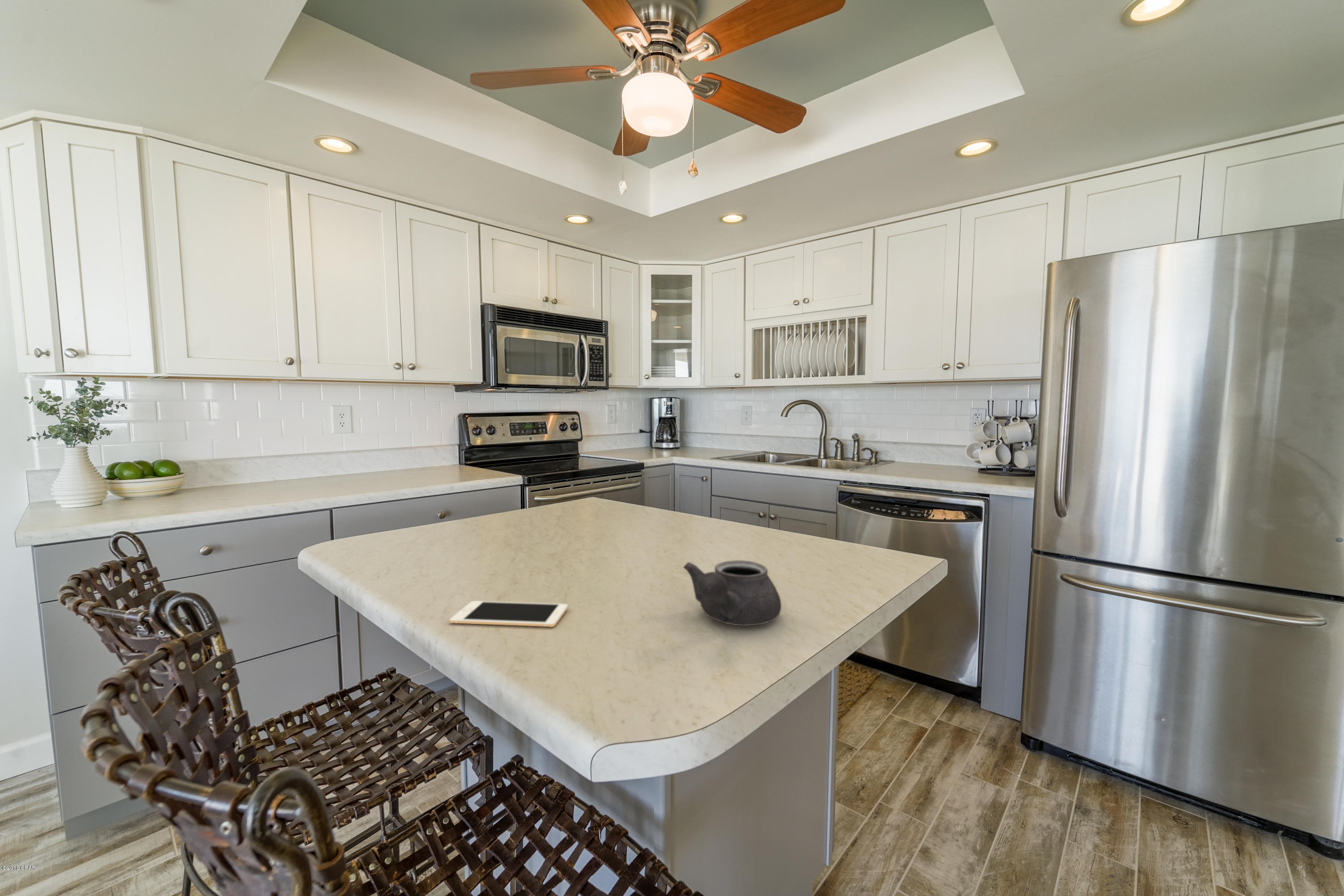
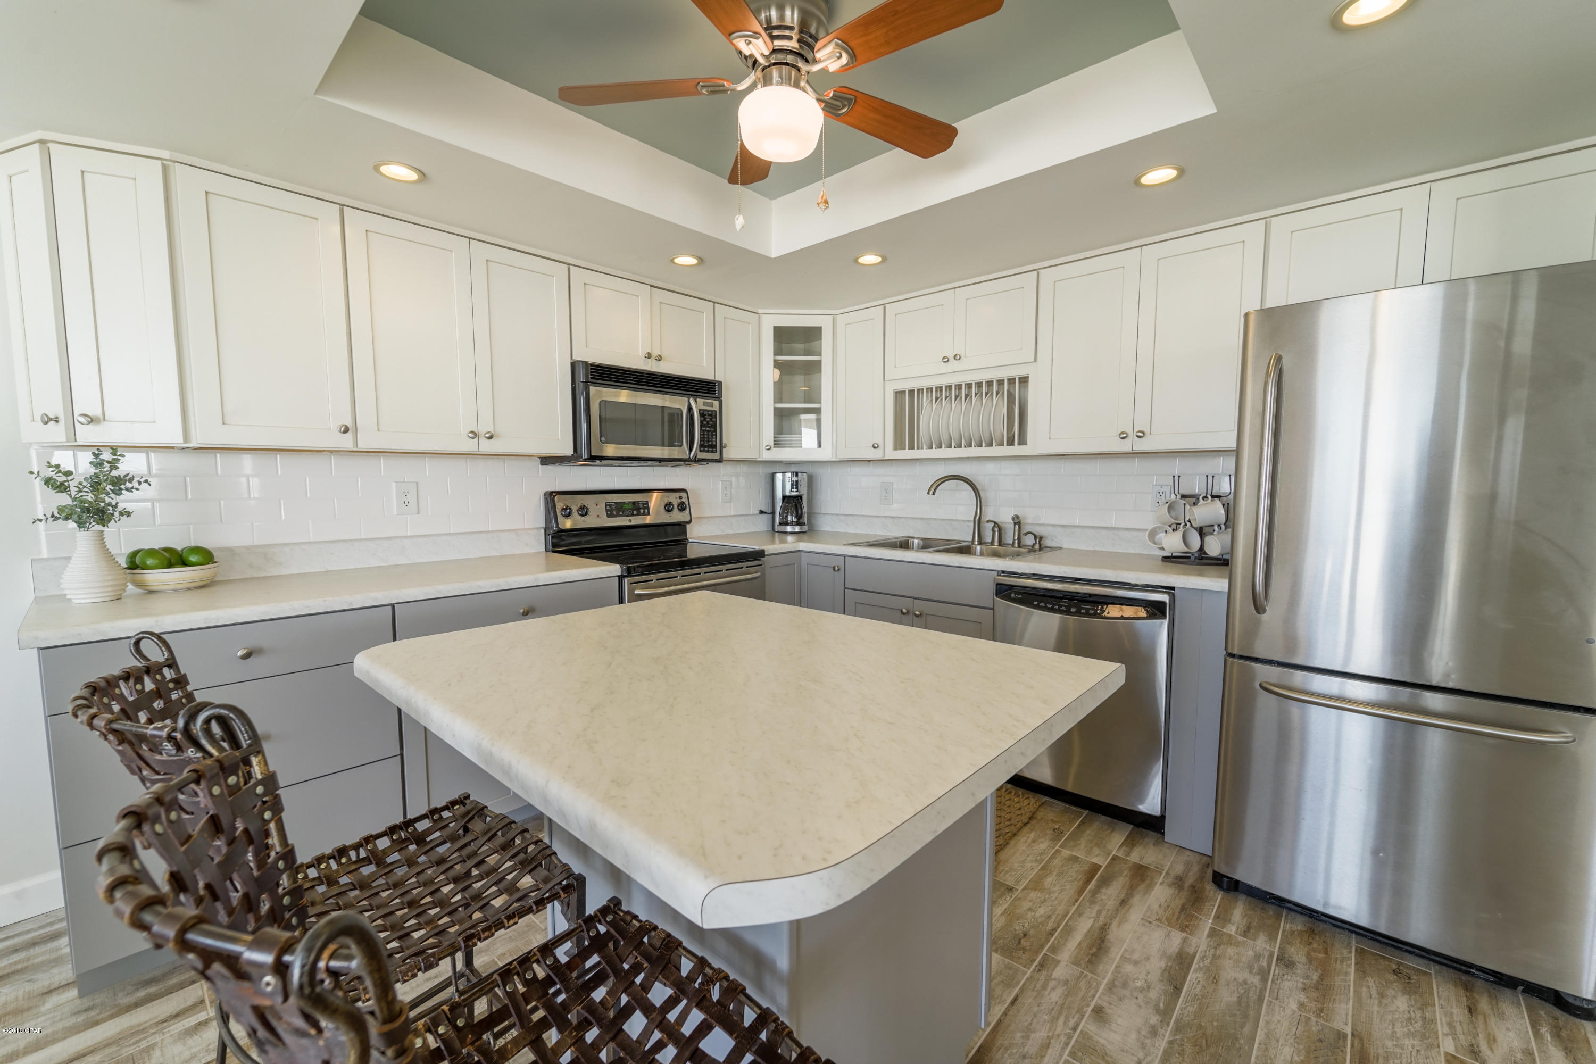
- cell phone (511, 613)
- teapot (727, 590)
